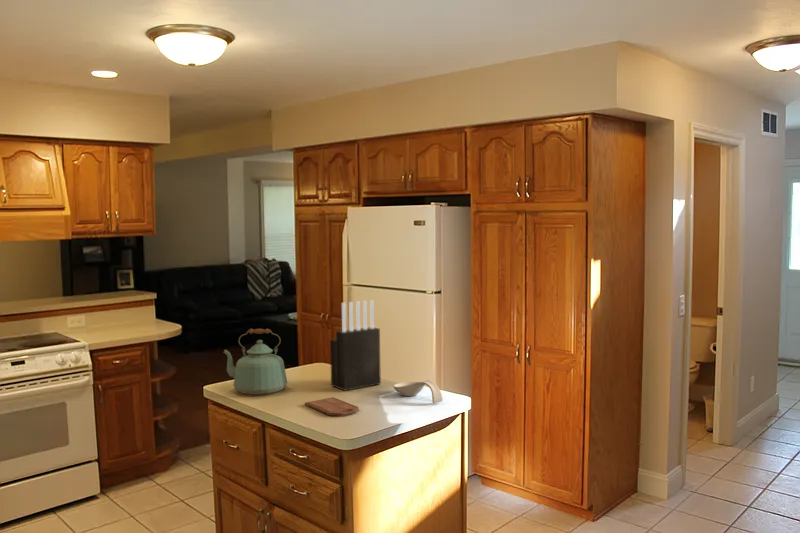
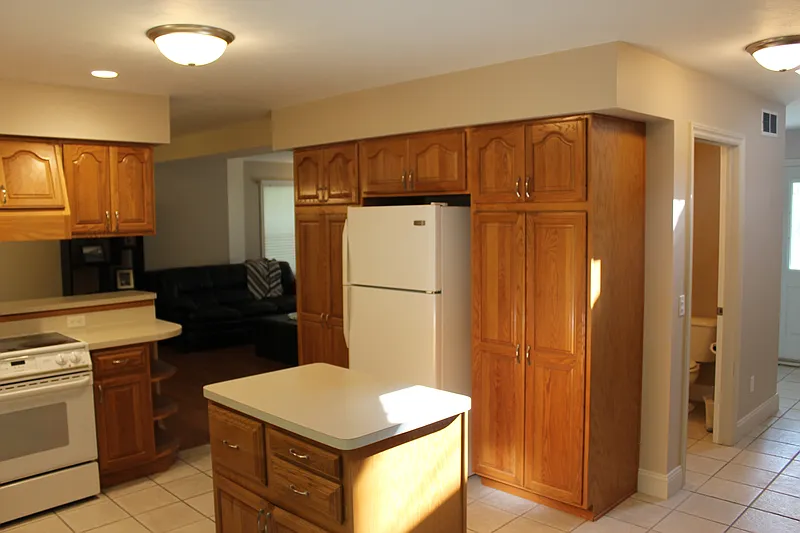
- kettle (254, 359)
- spoon rest (418, 387)
- cutting board (333, 406)
- knife block (353, 342)
